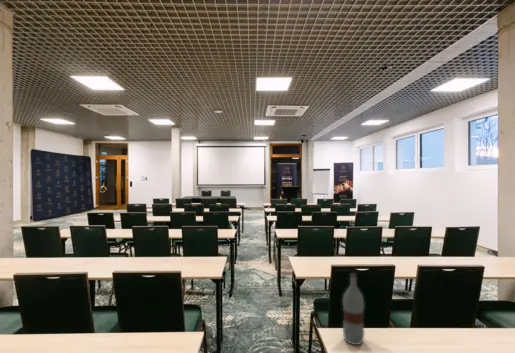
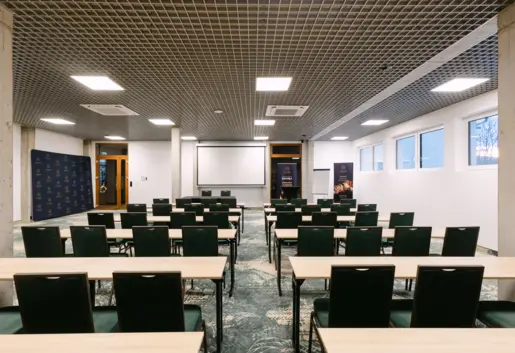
- bottle (353, 306)
